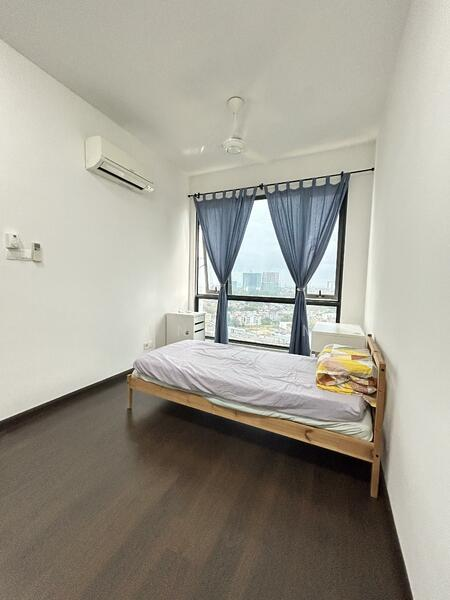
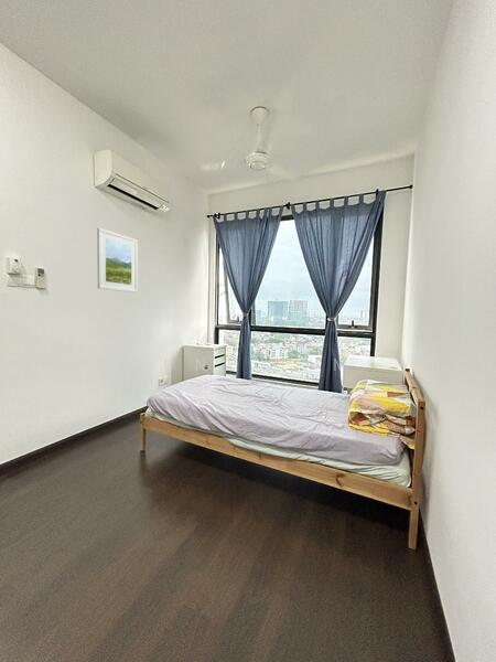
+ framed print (118, 263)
